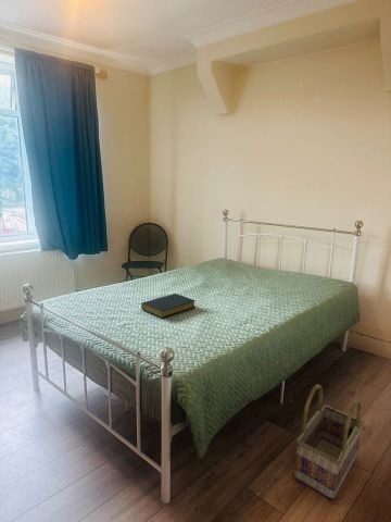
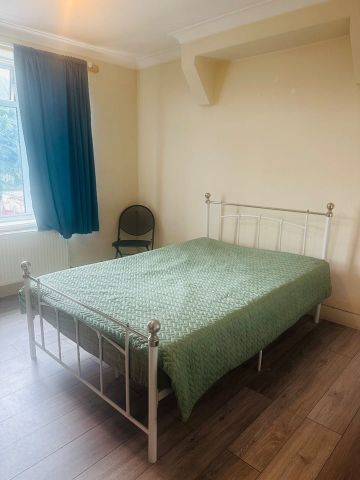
- basket (330, 431)
- hardback book (168, 304)
